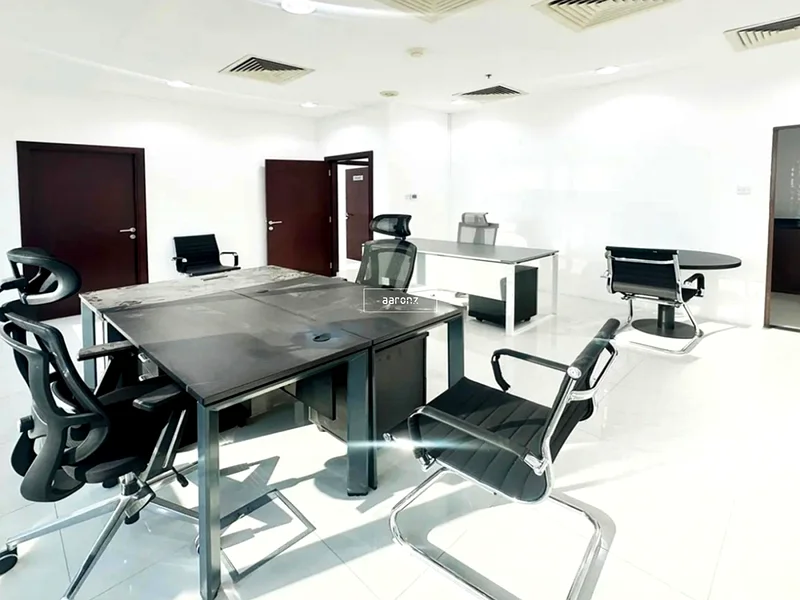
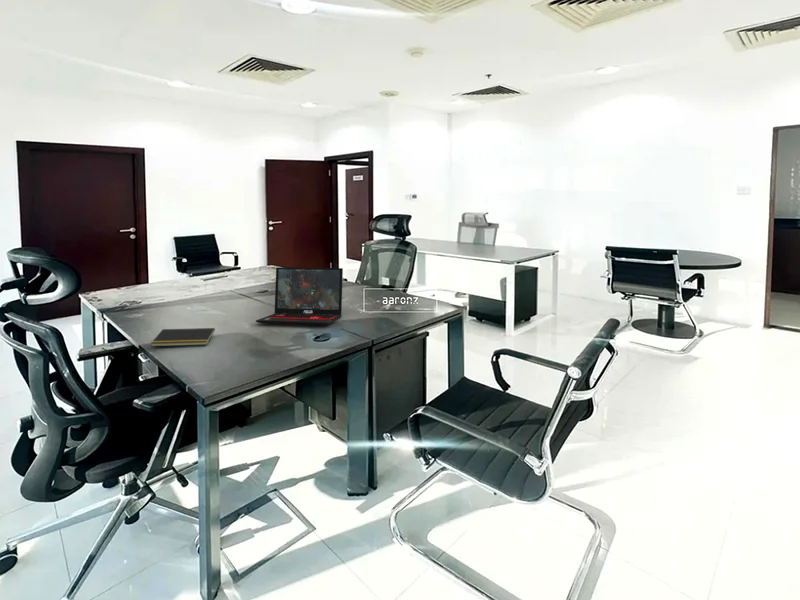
+ notepad (184, 336)
+ laptop (300, 294)
